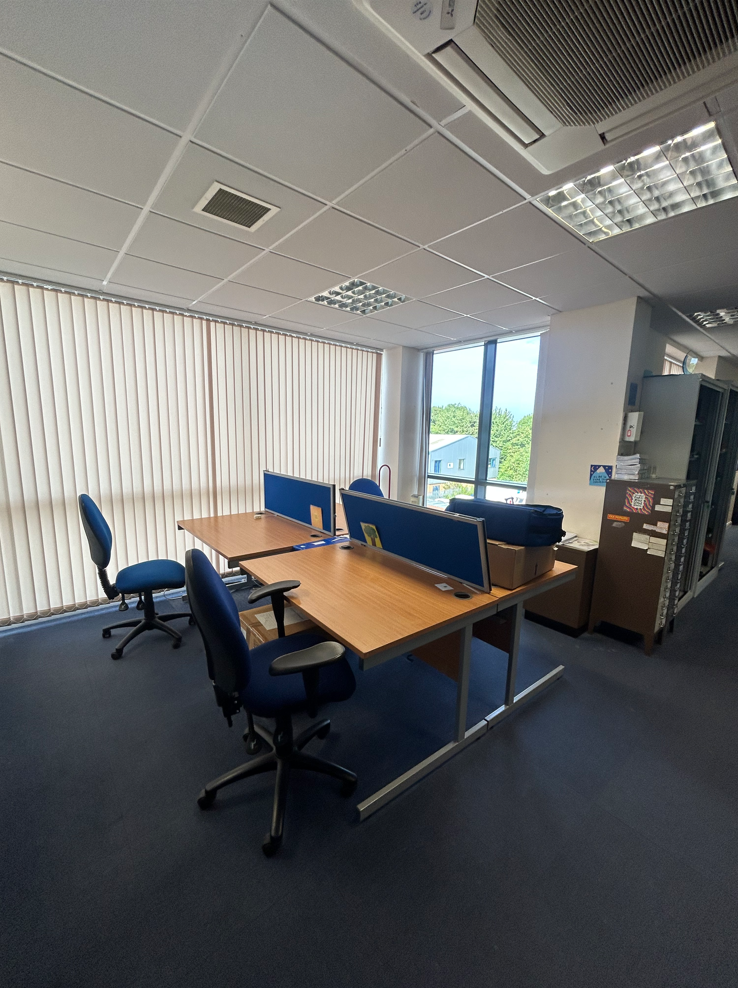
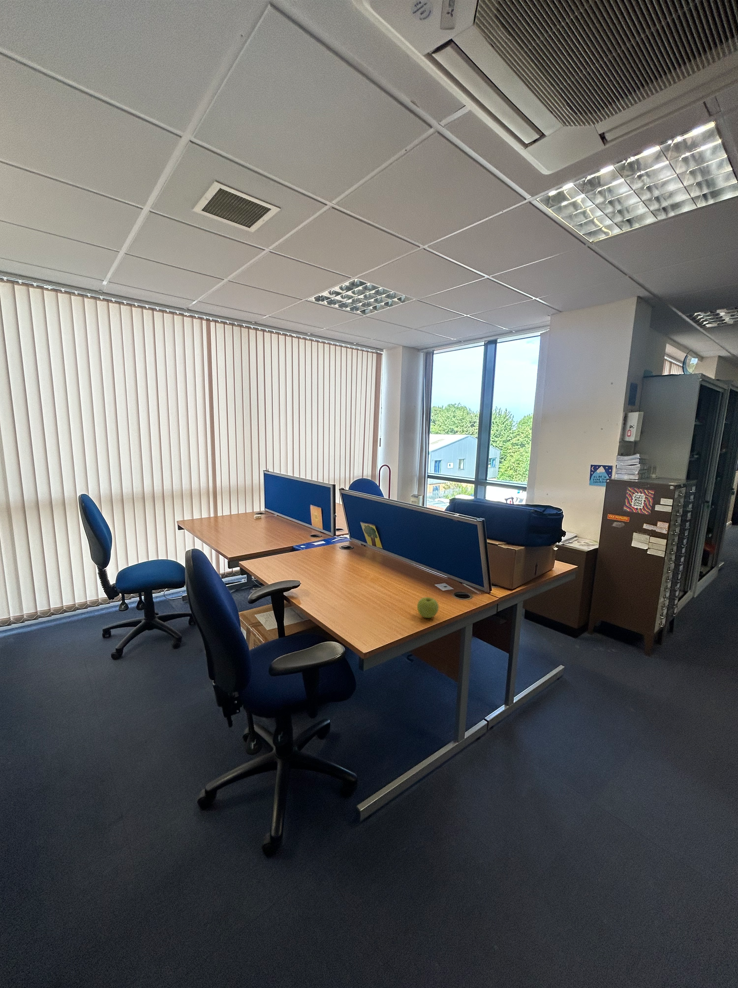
+ apple (427, 608)
